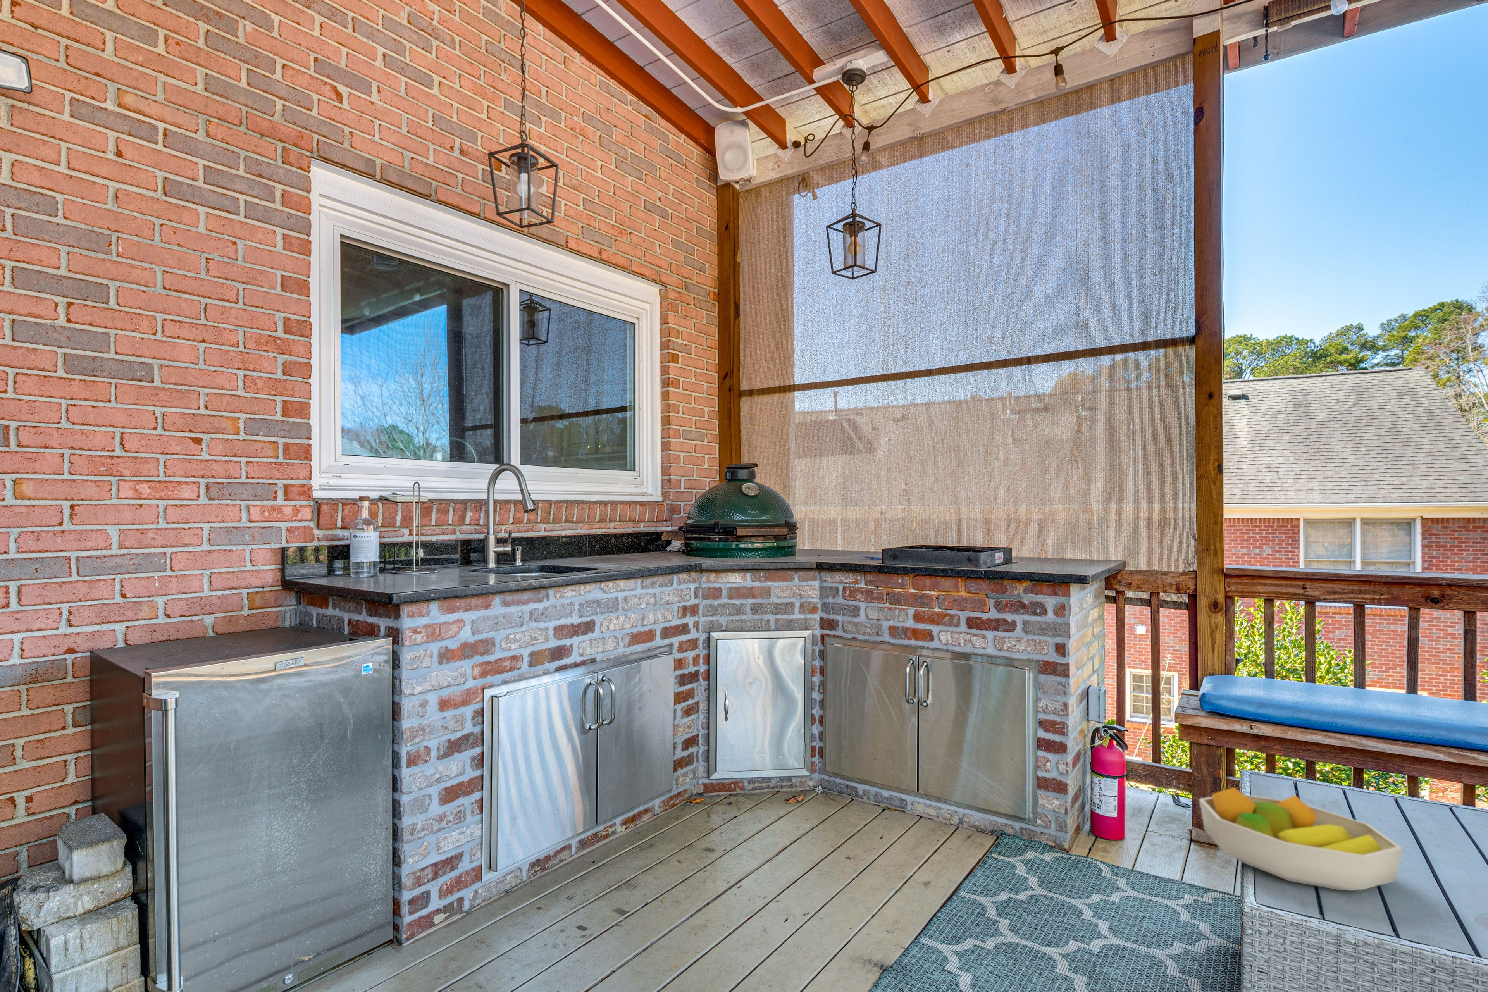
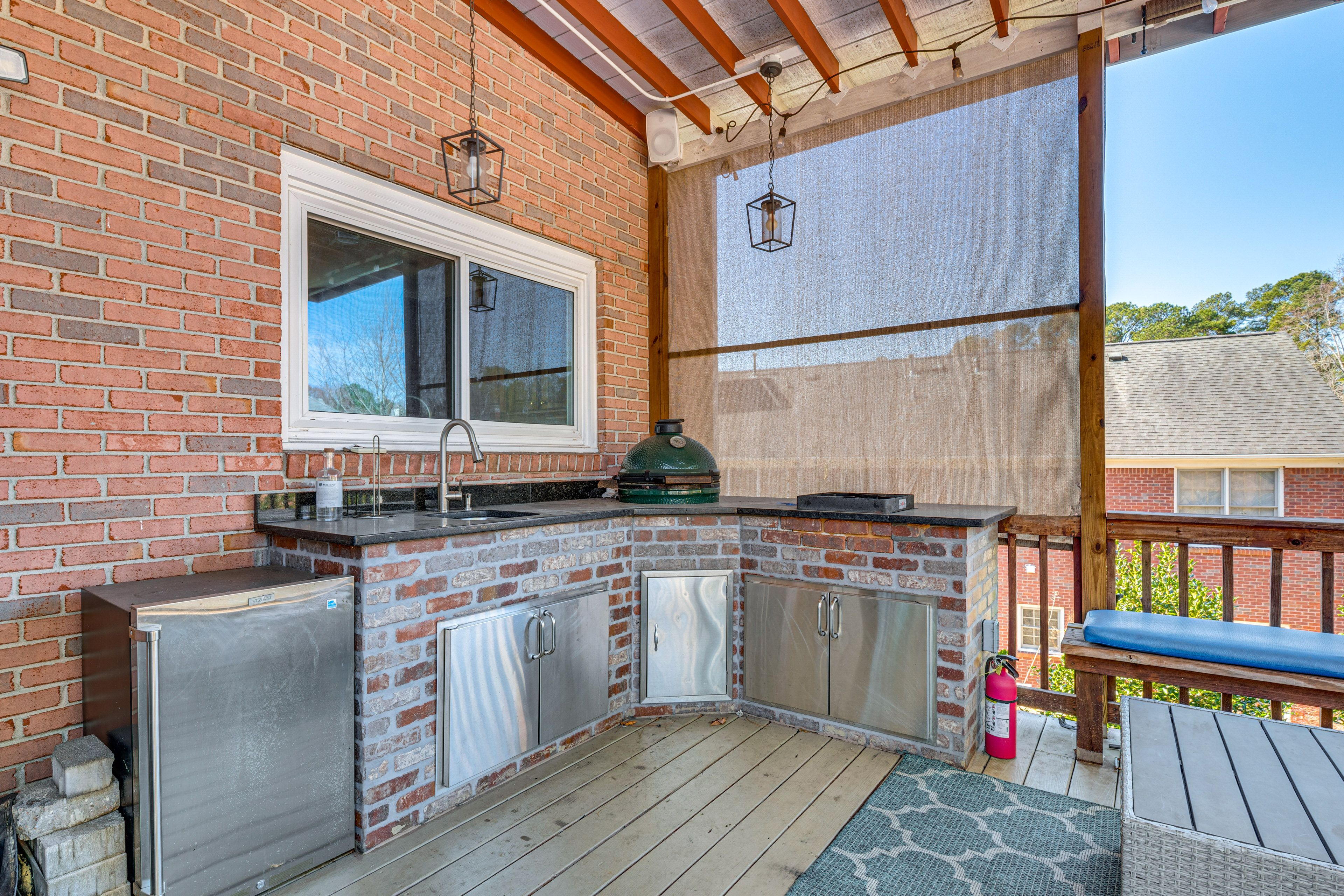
- fruit bowl (1293, 833)
